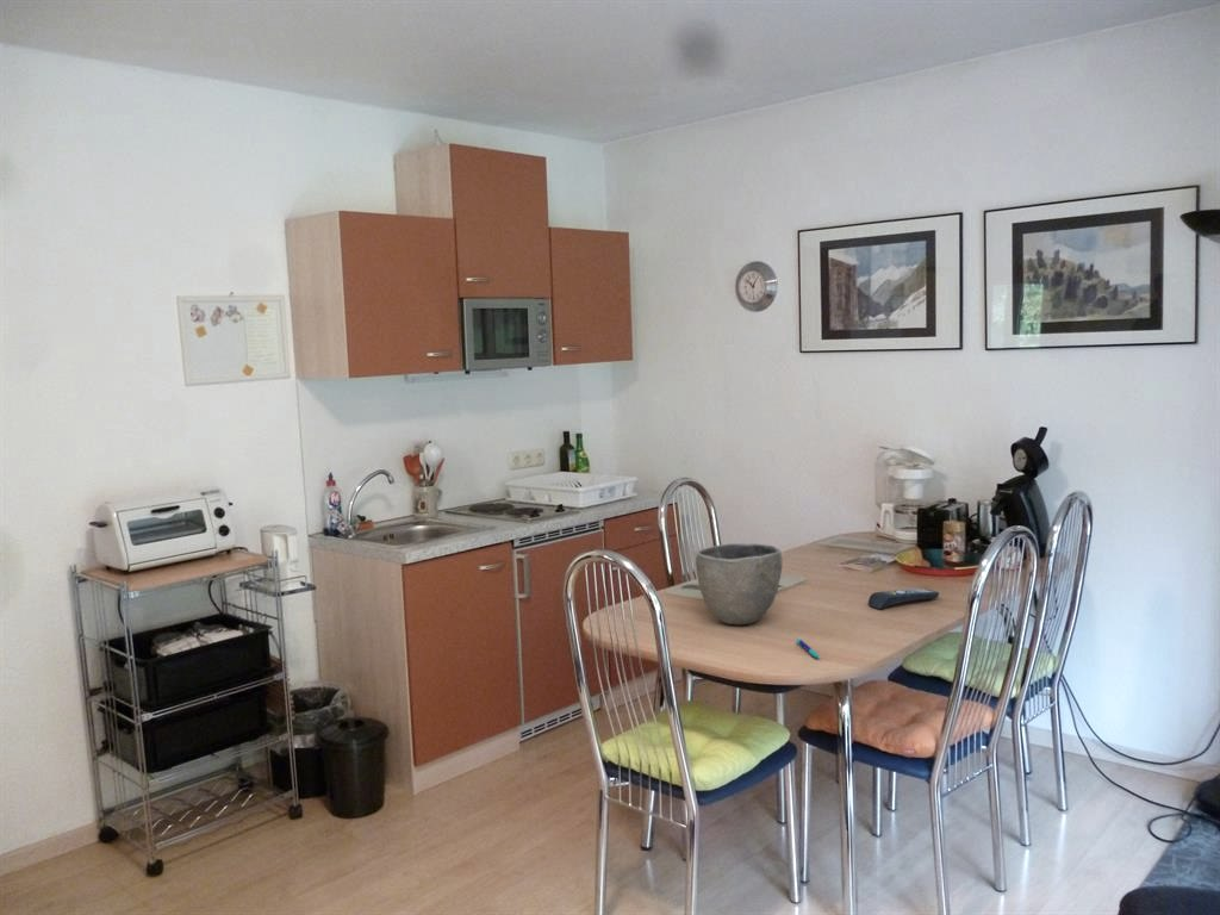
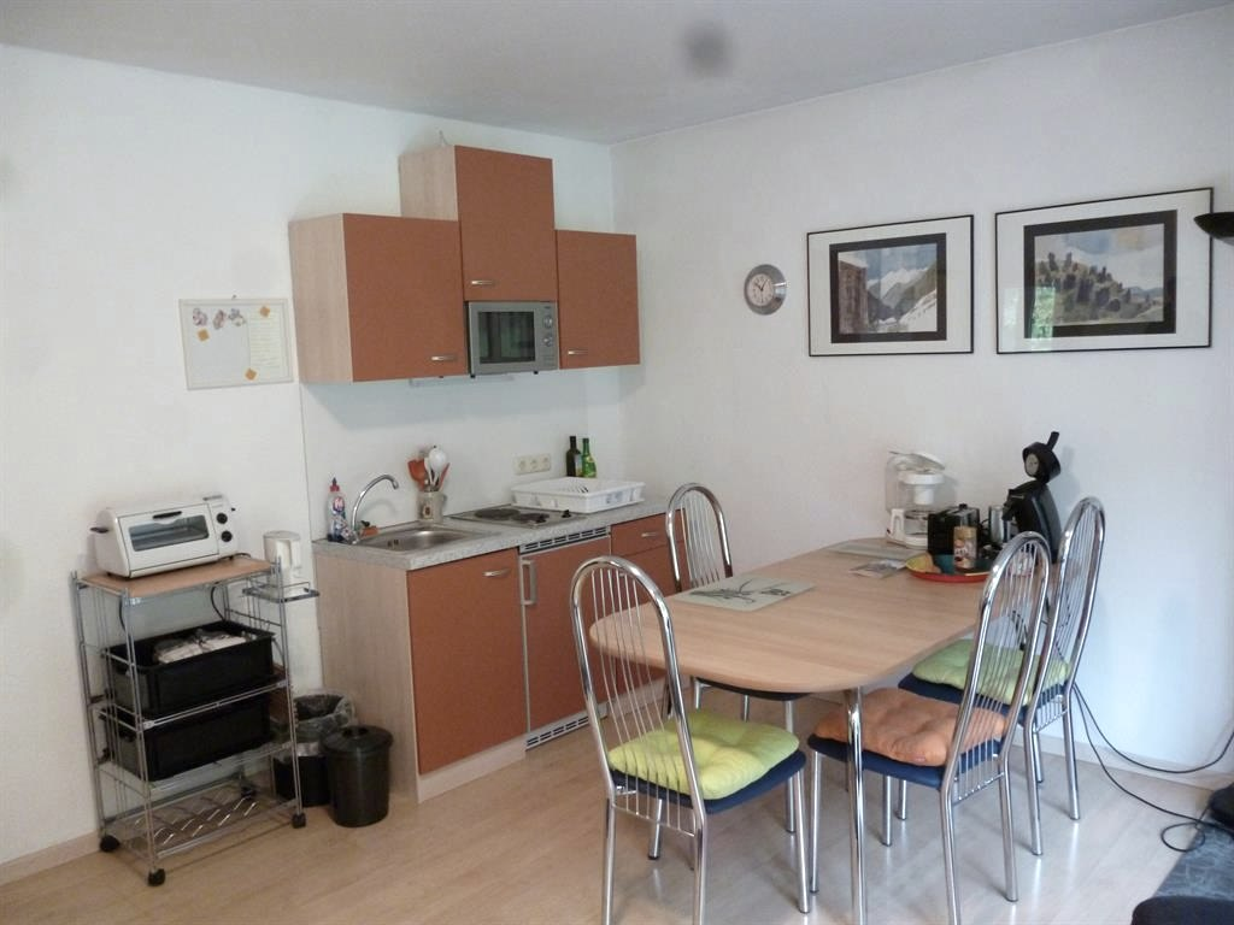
- pen (808, 648)
- remote control (903, 596)
- bowl (739, 585)
